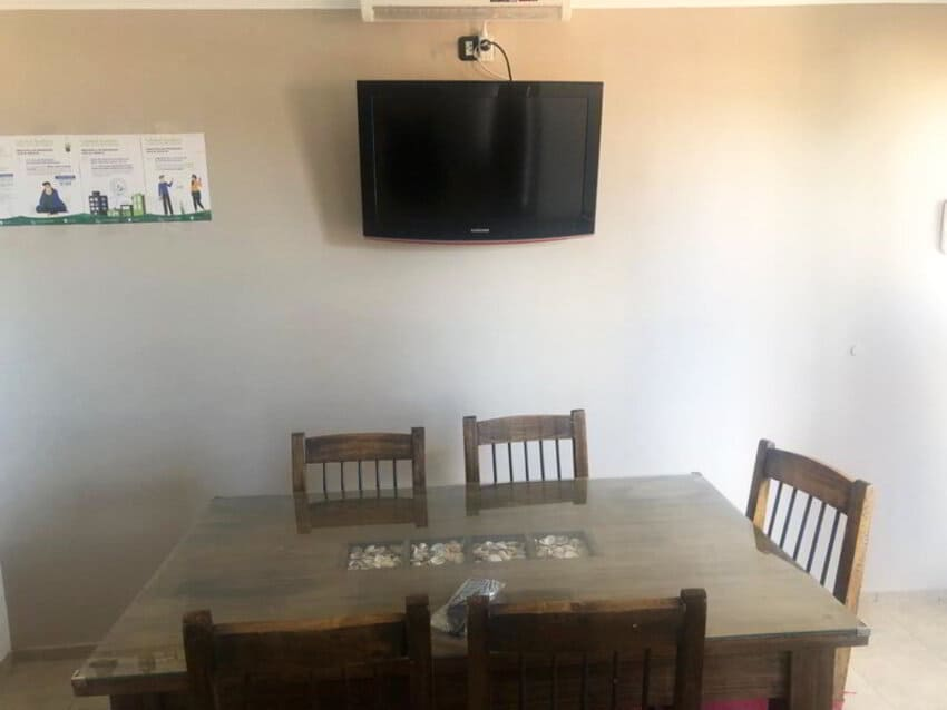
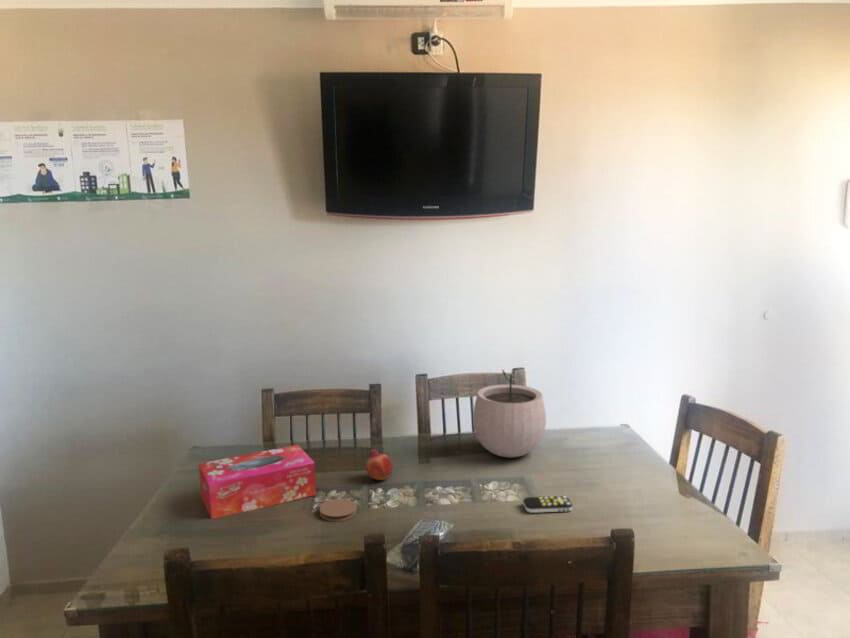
+ tissue box (257, 479)
+ plant pot (509, 410)
+ fruit (379, 464)
+ remote control (547, 503)
+ coaster (338, 509)
